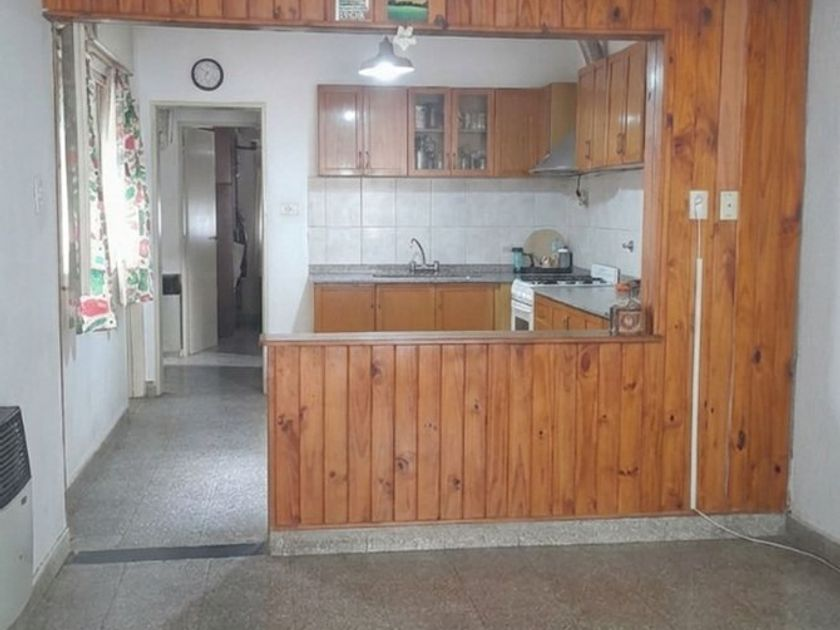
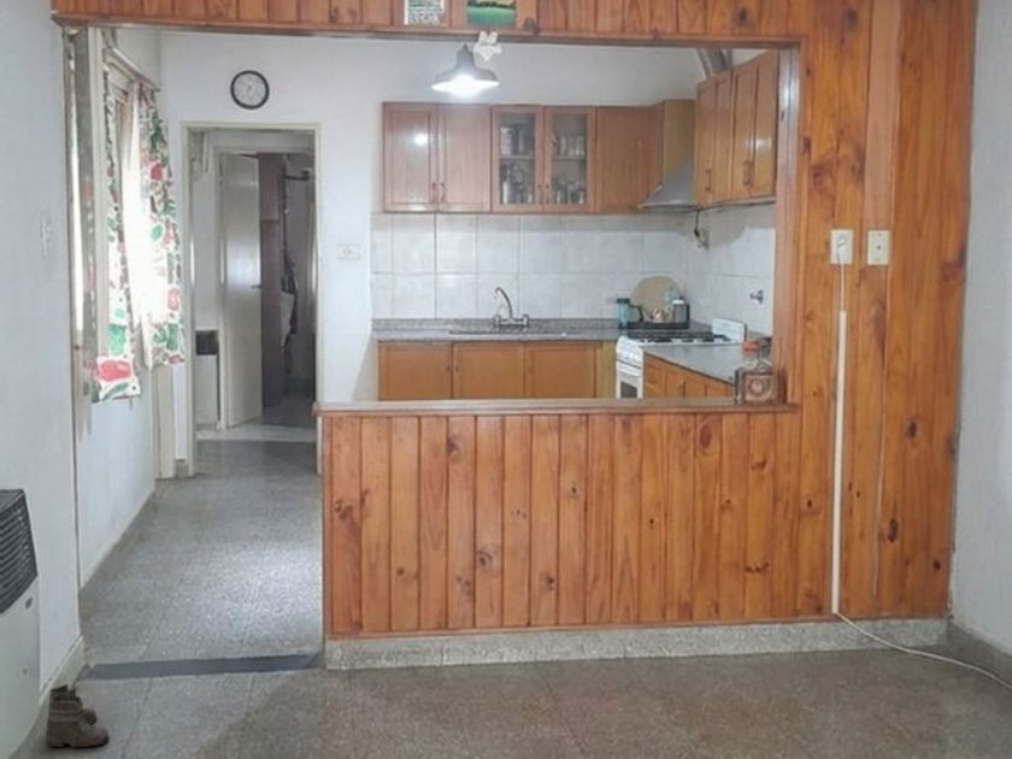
+ boots (75, 713)
